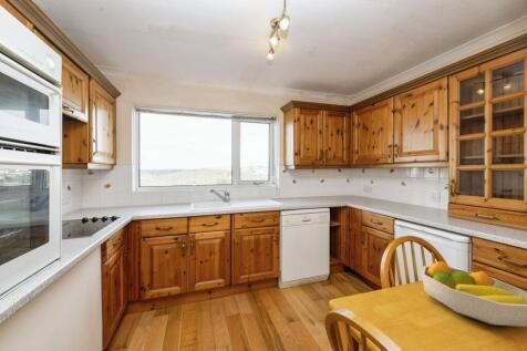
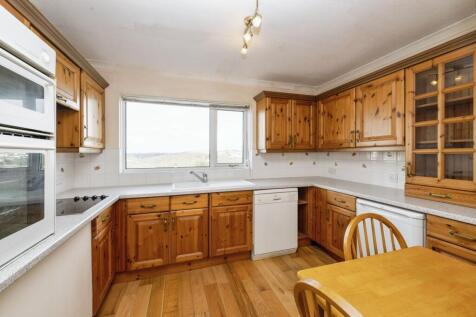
- fruit bowl (471, 289)
